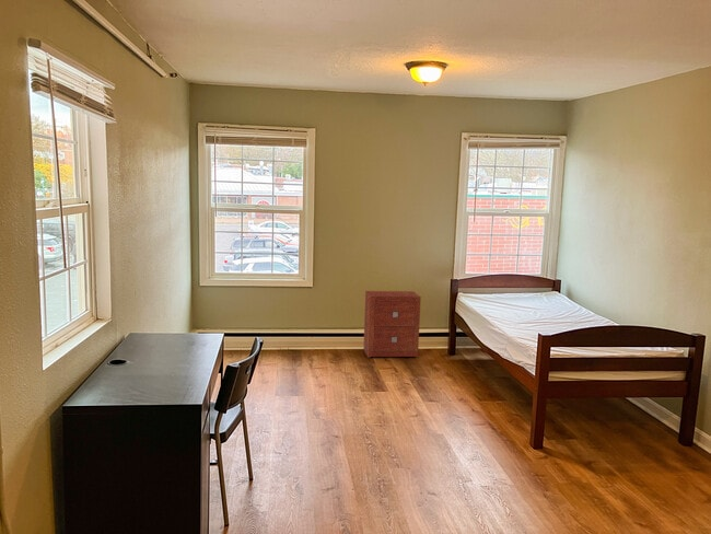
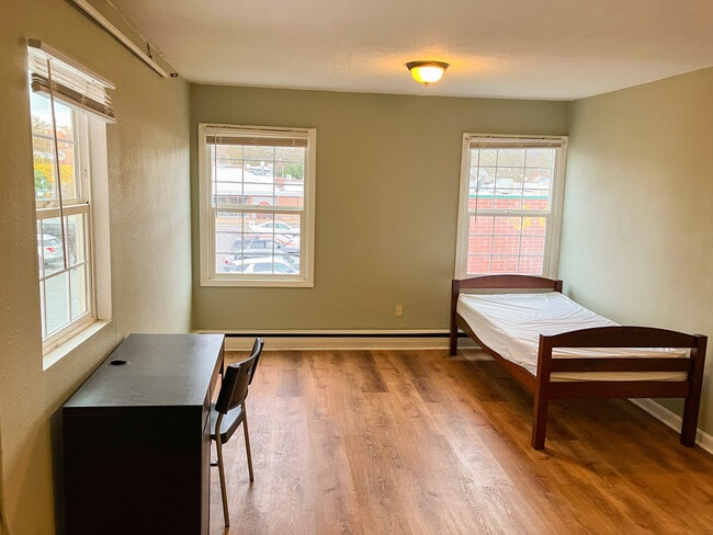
- nightstand (392, 324)
